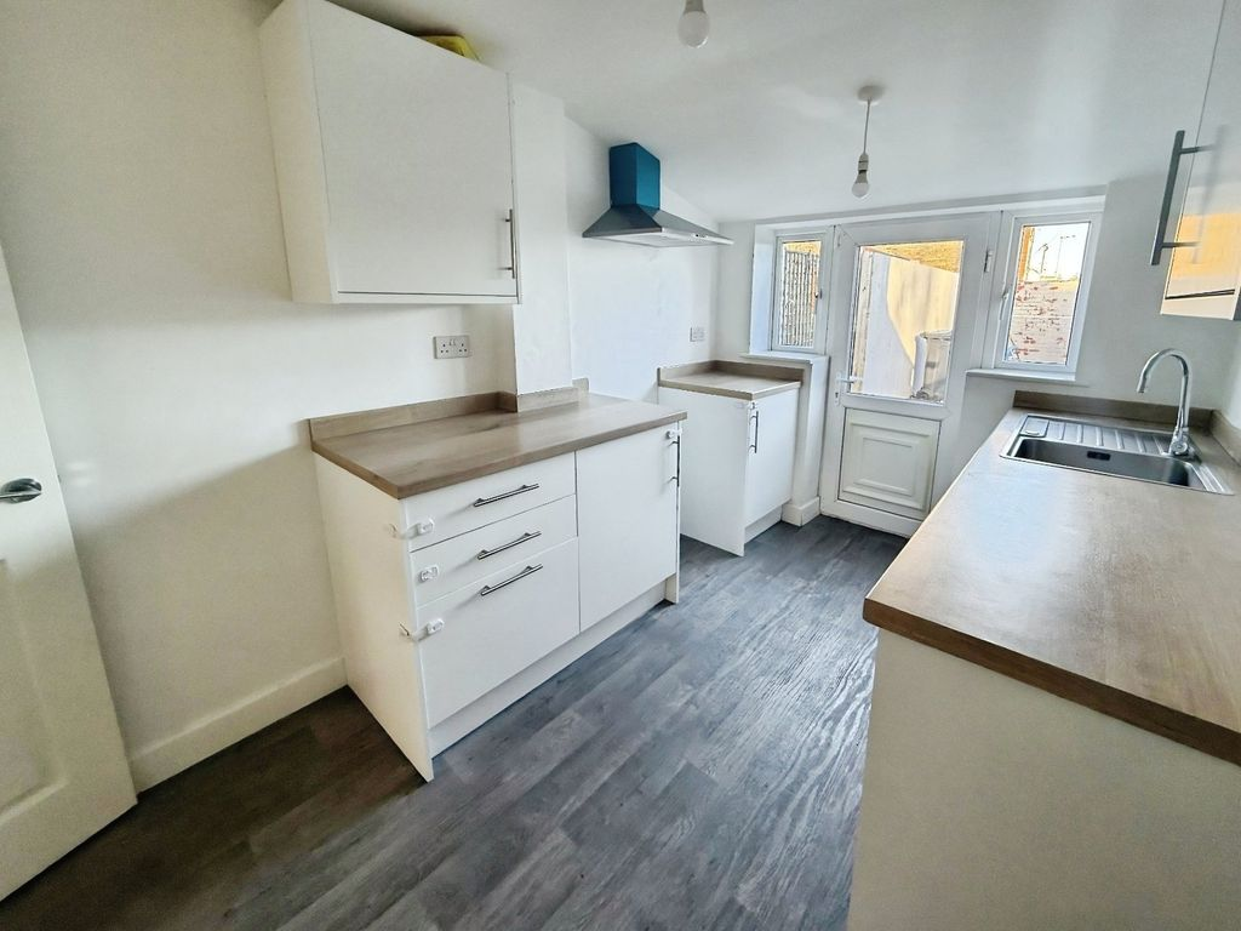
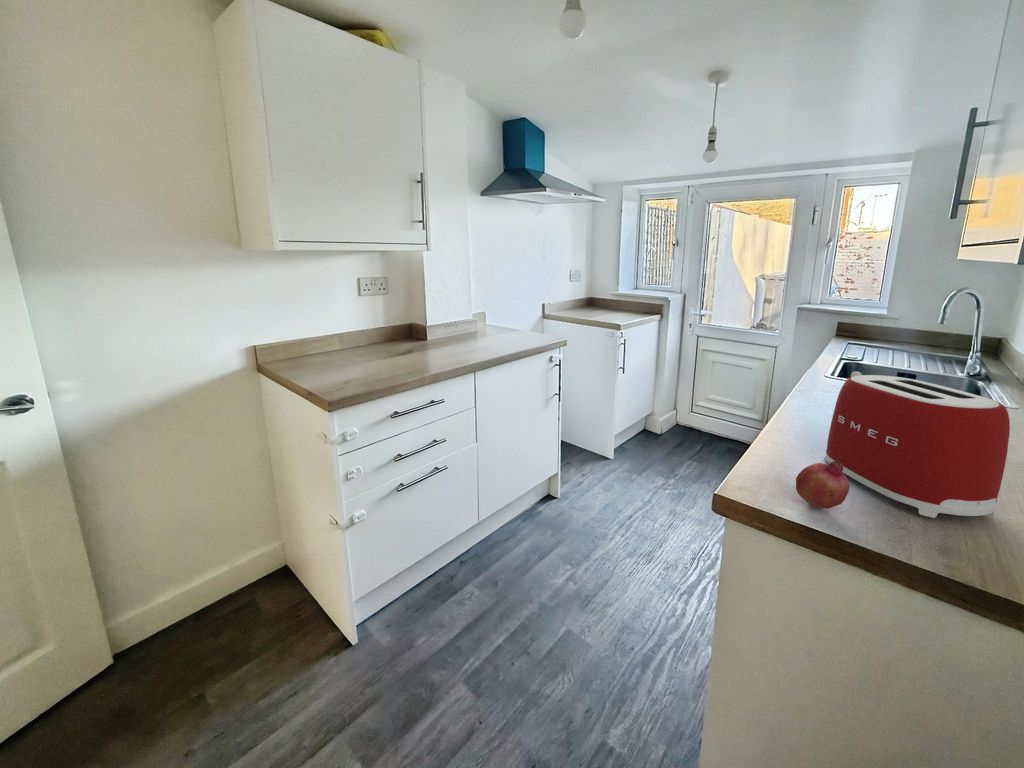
+ toaster (905, 435)
+ fruit (822, 482)
